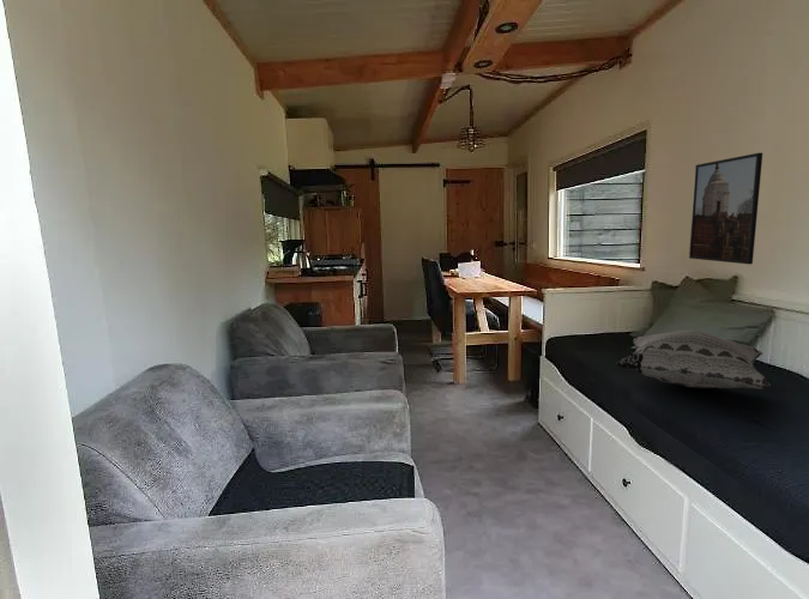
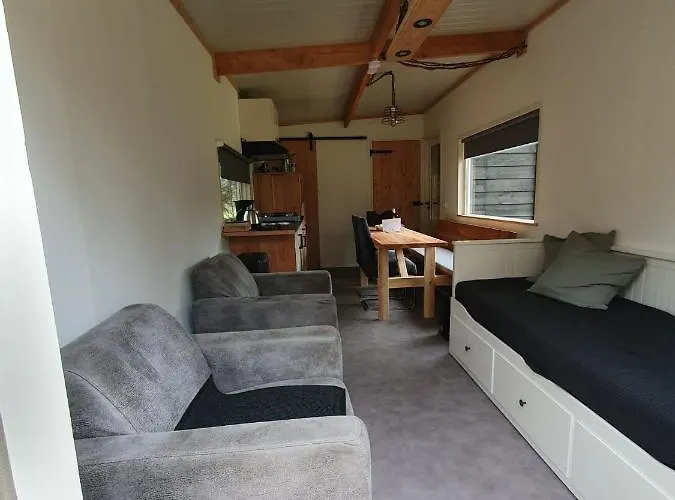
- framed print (722, 211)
- decorative pillow (690, 358)
